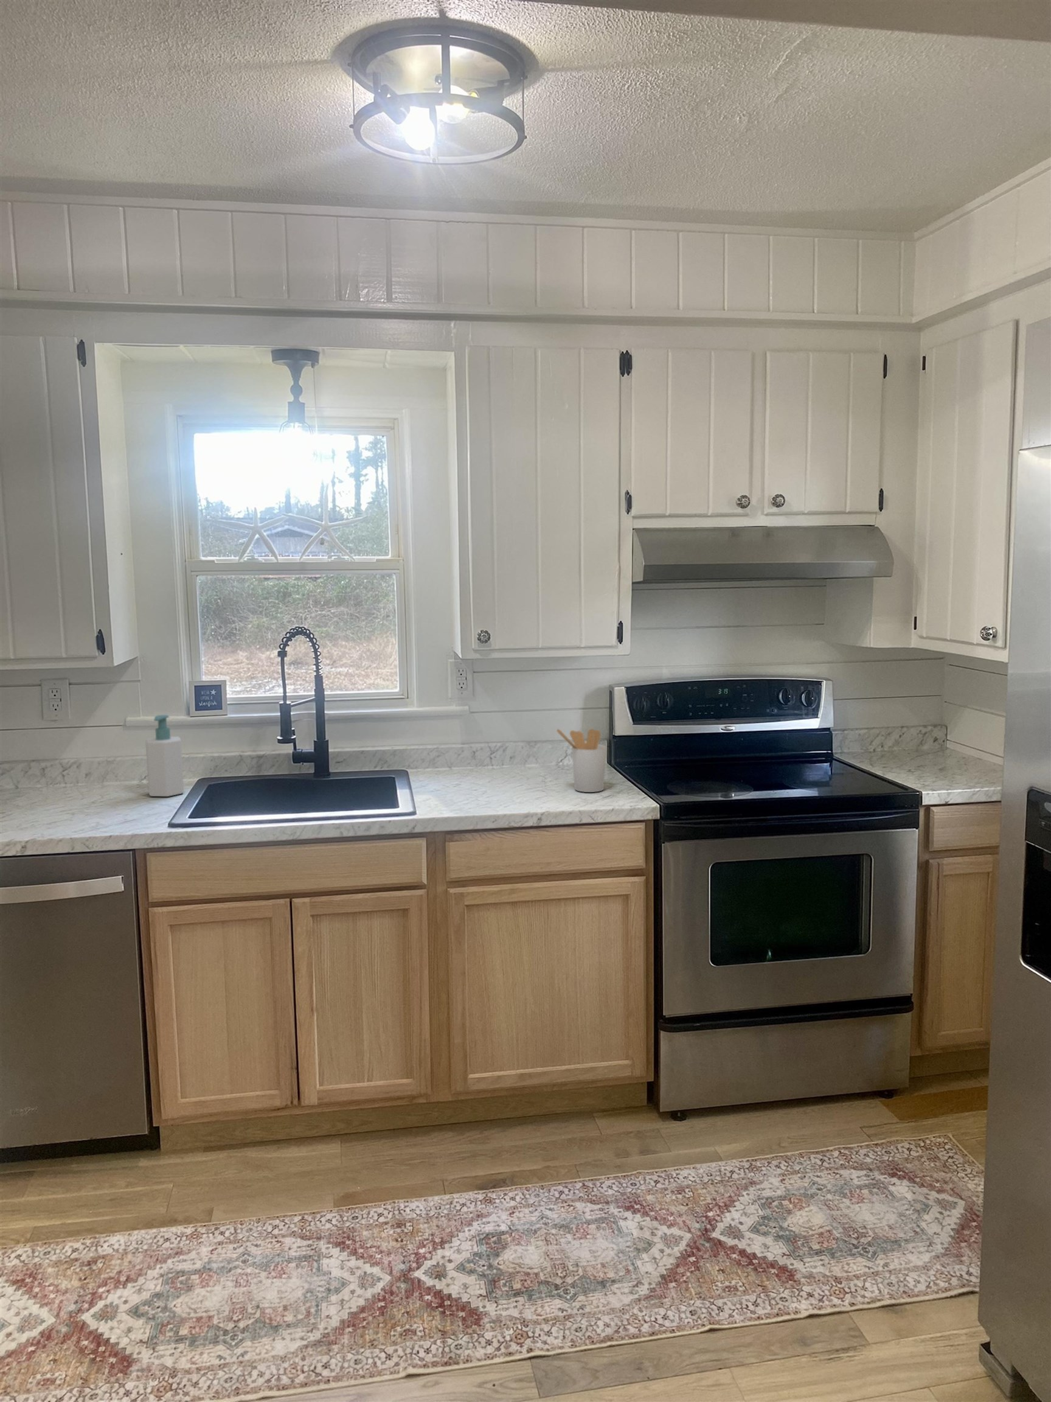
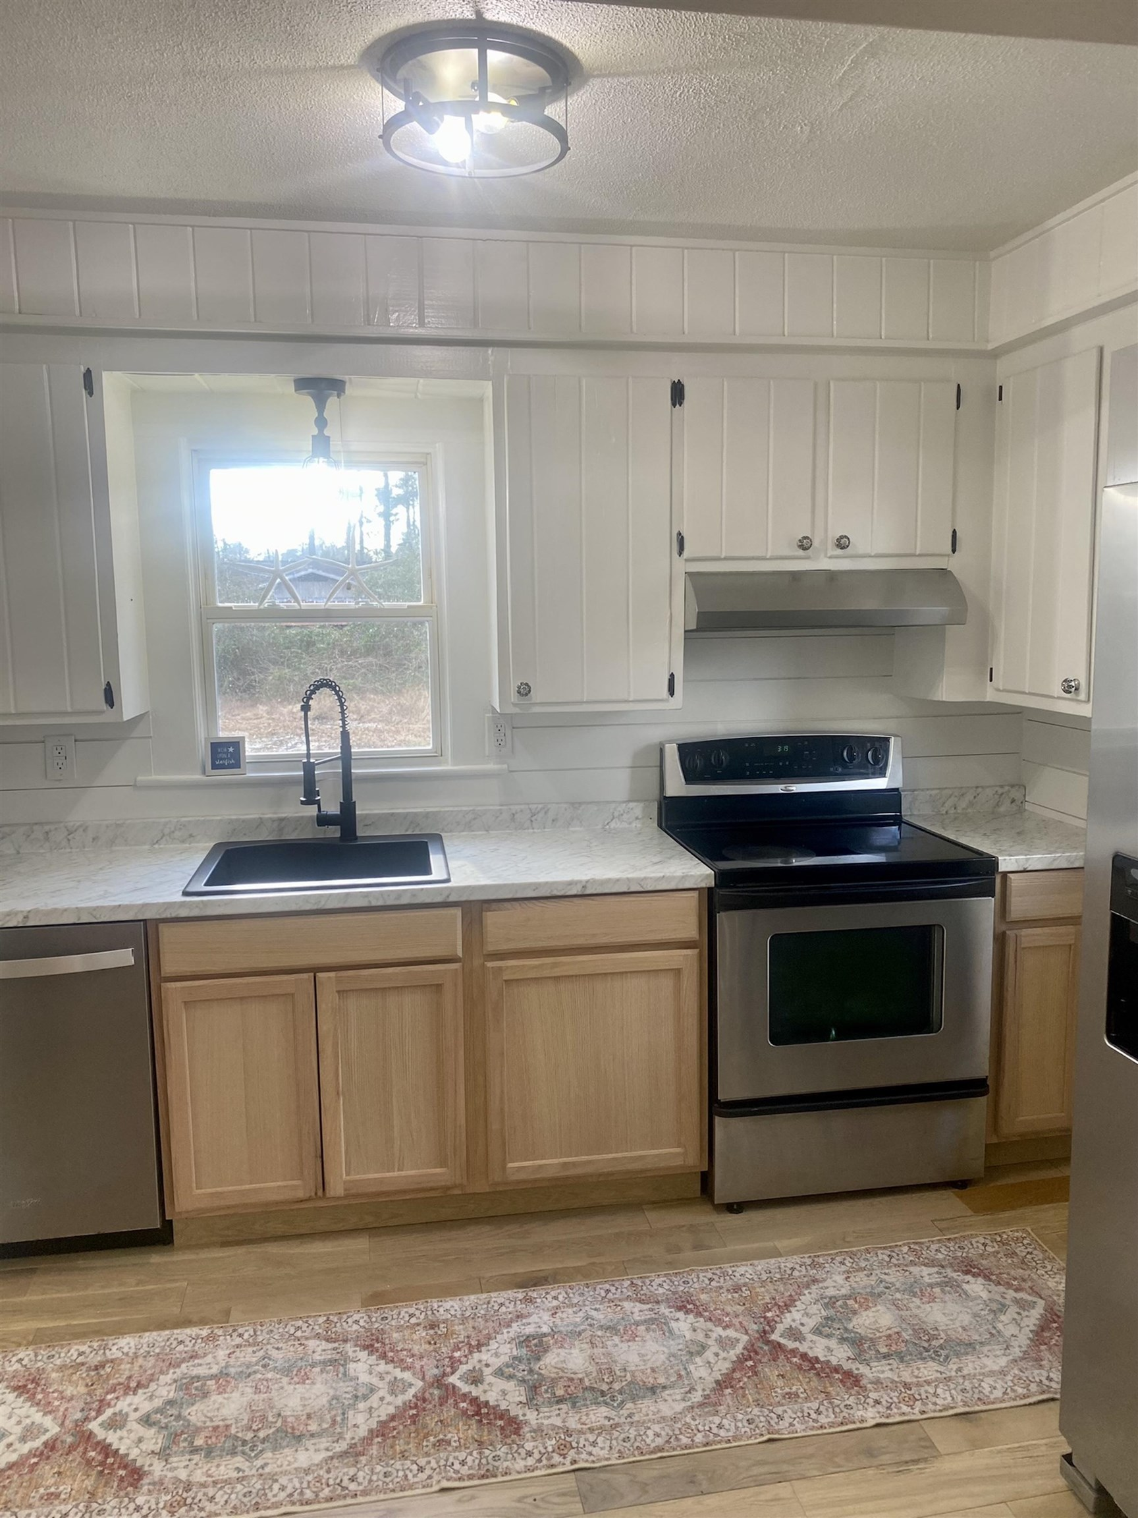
- utensil holder (581, 758)
- soap bottle (163, 755)
